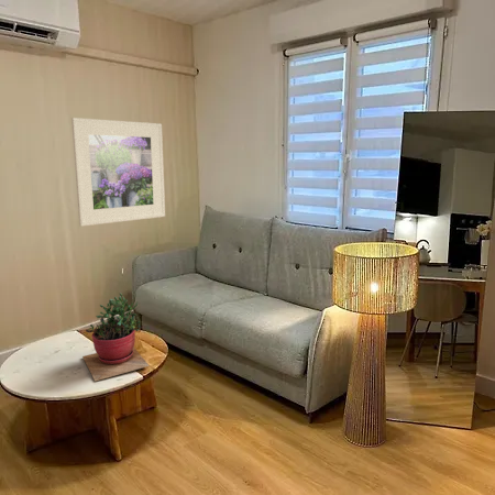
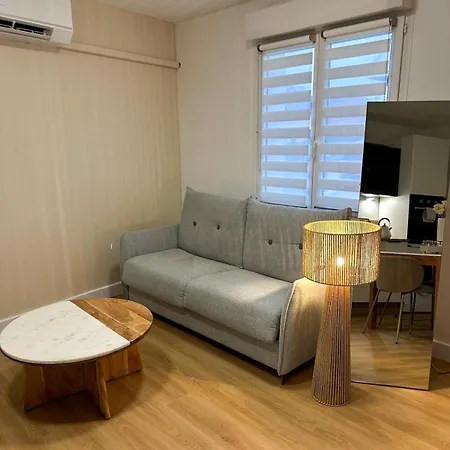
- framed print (122, 172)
- succulent plant (112, 328)
